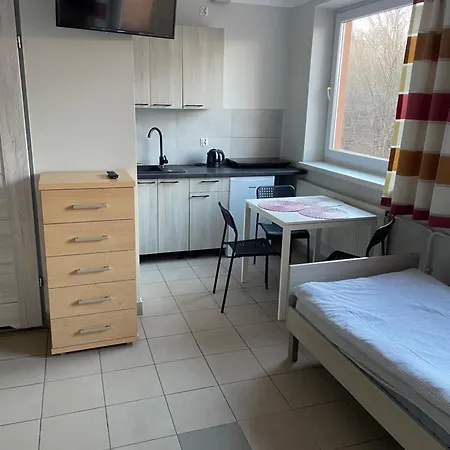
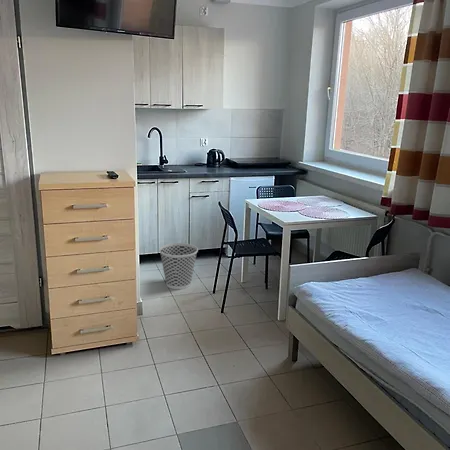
+ wastebasket (178, 266)
